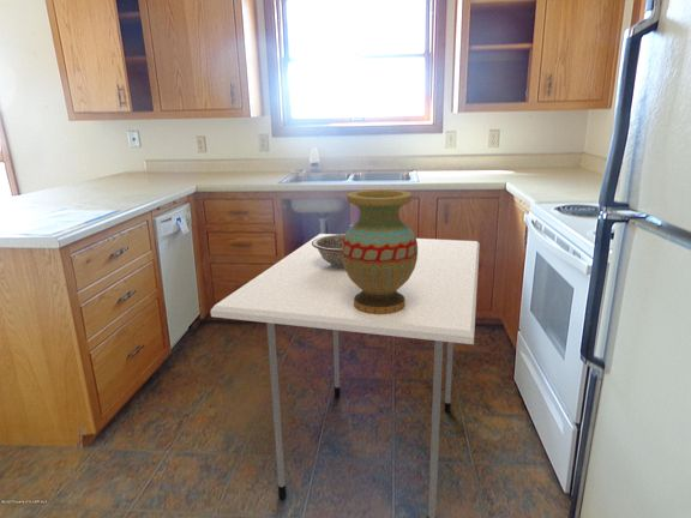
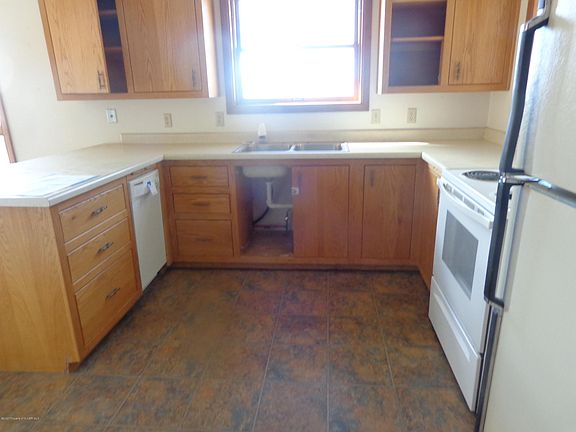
- dining table (374, 333)
- decorative bowl (341, 252)
- vase (379, 249)
